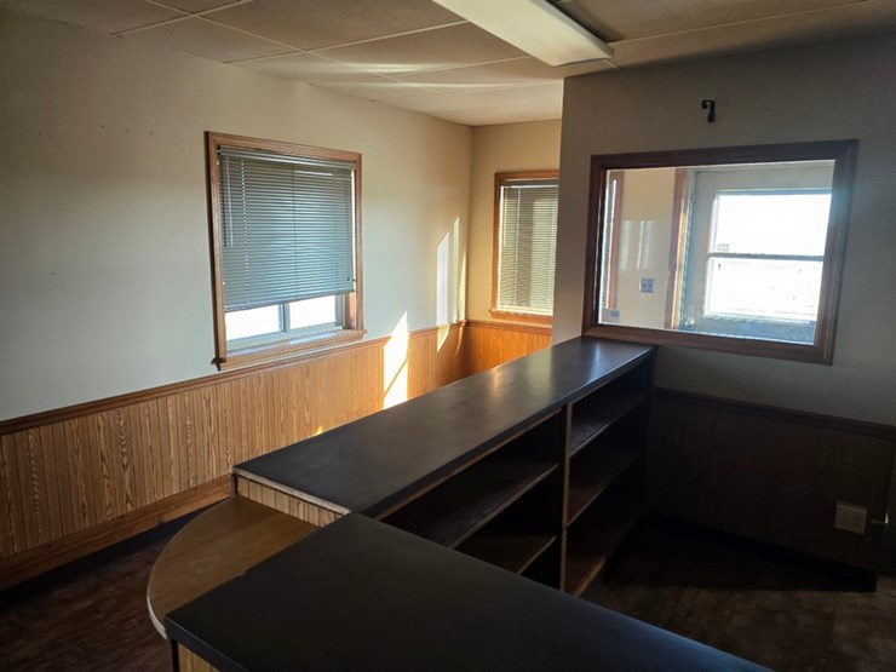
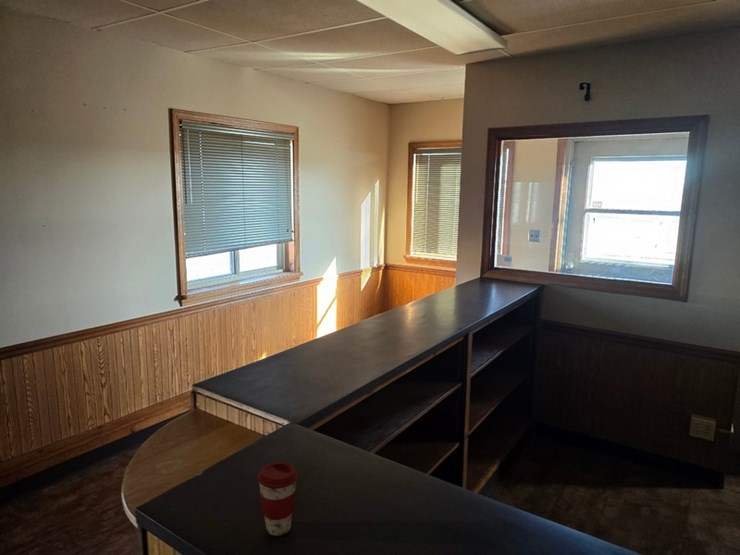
+ coffee cup (278, 499)
